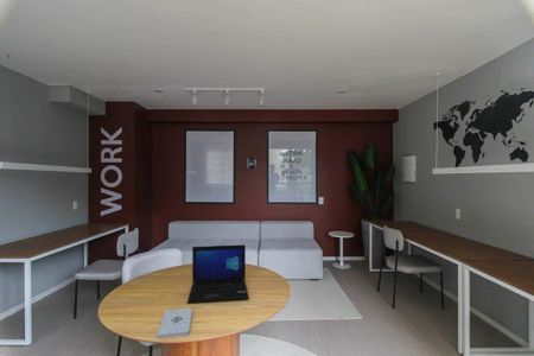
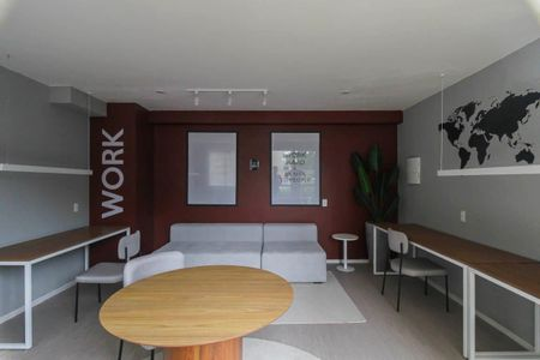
- laptop (218, 271)
- notepad (176, 322)
